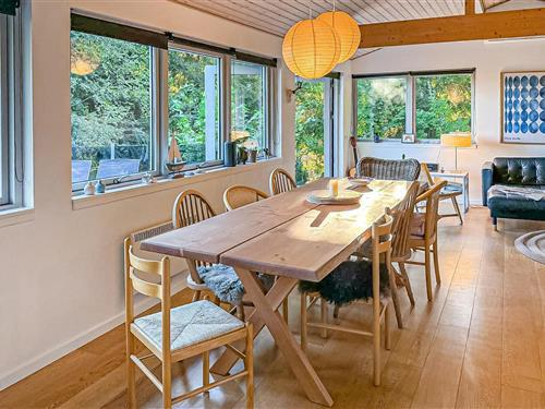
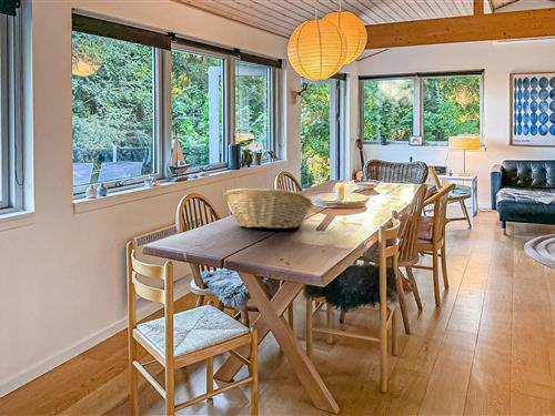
+ fruit basket (268, 207)
